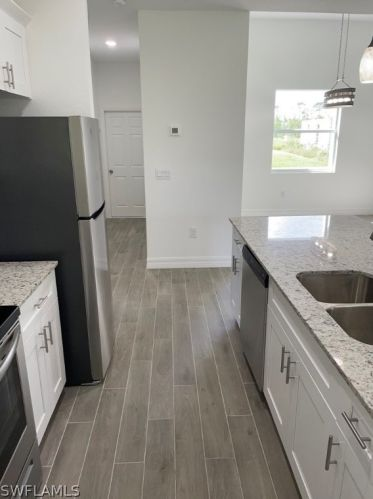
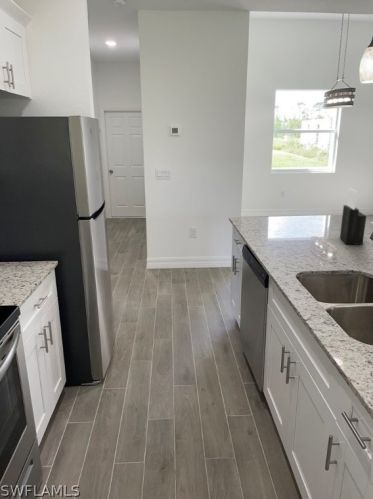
+ knife block (355, 216)
